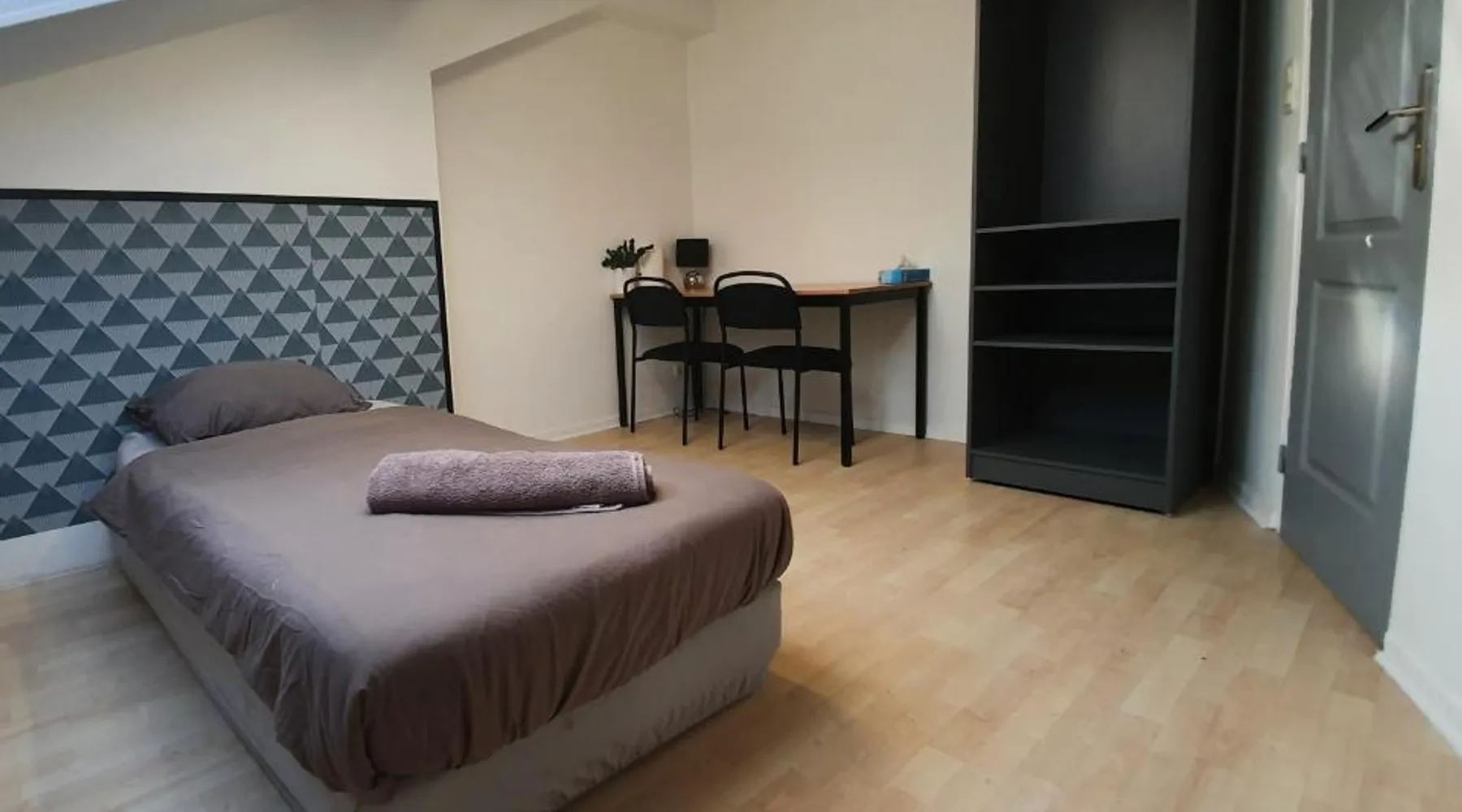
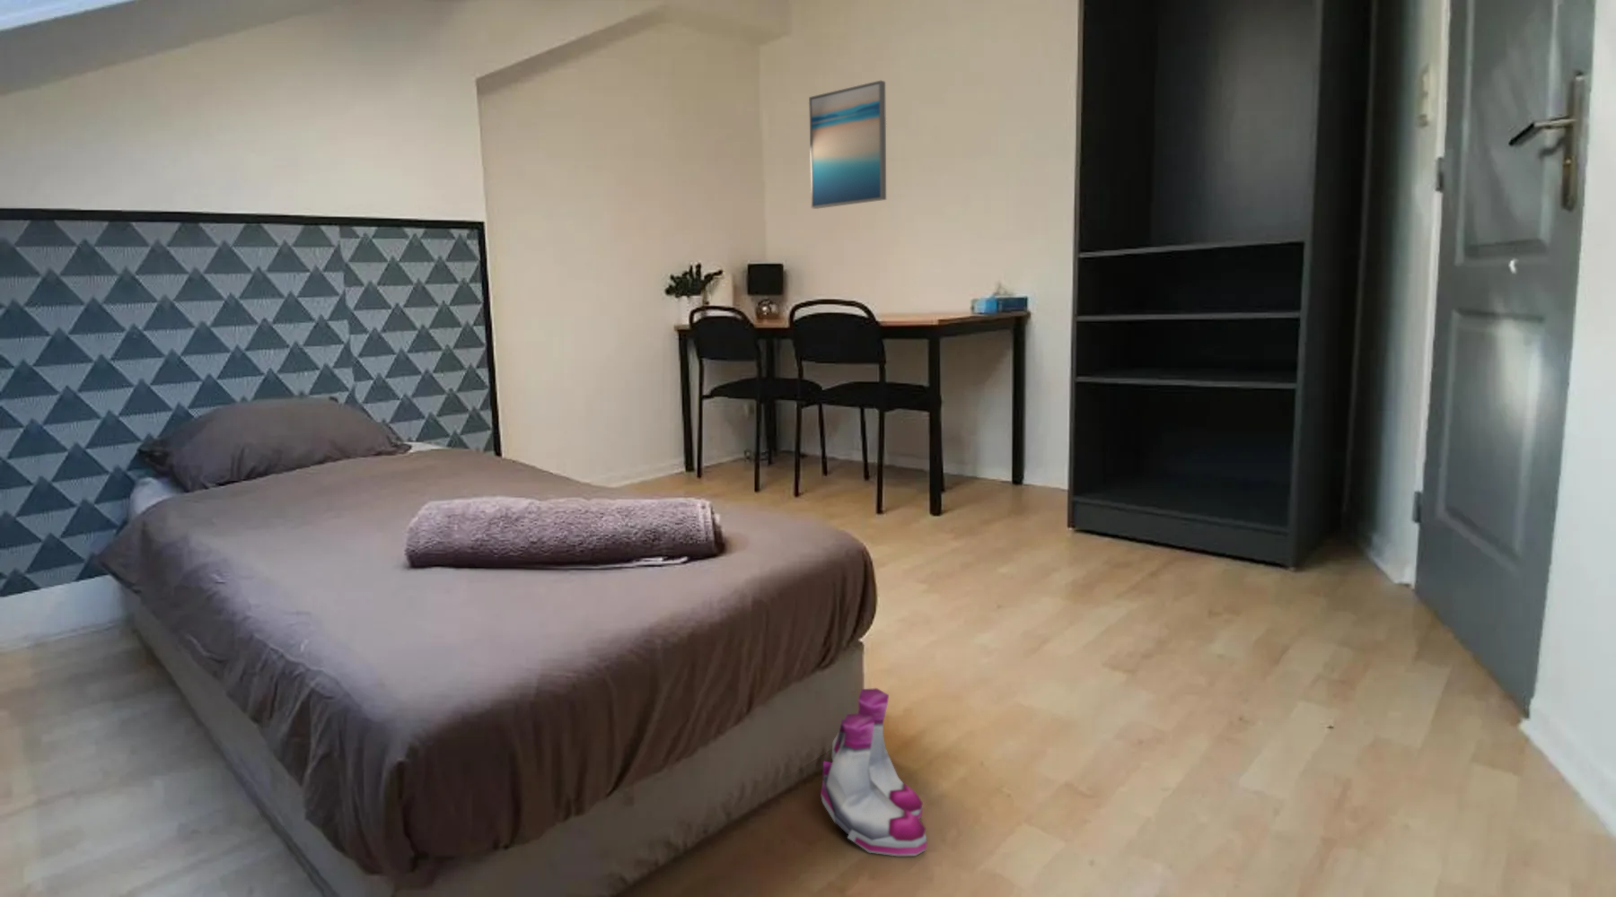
+ wall art (847, 147)
+ boots (873, 760)
